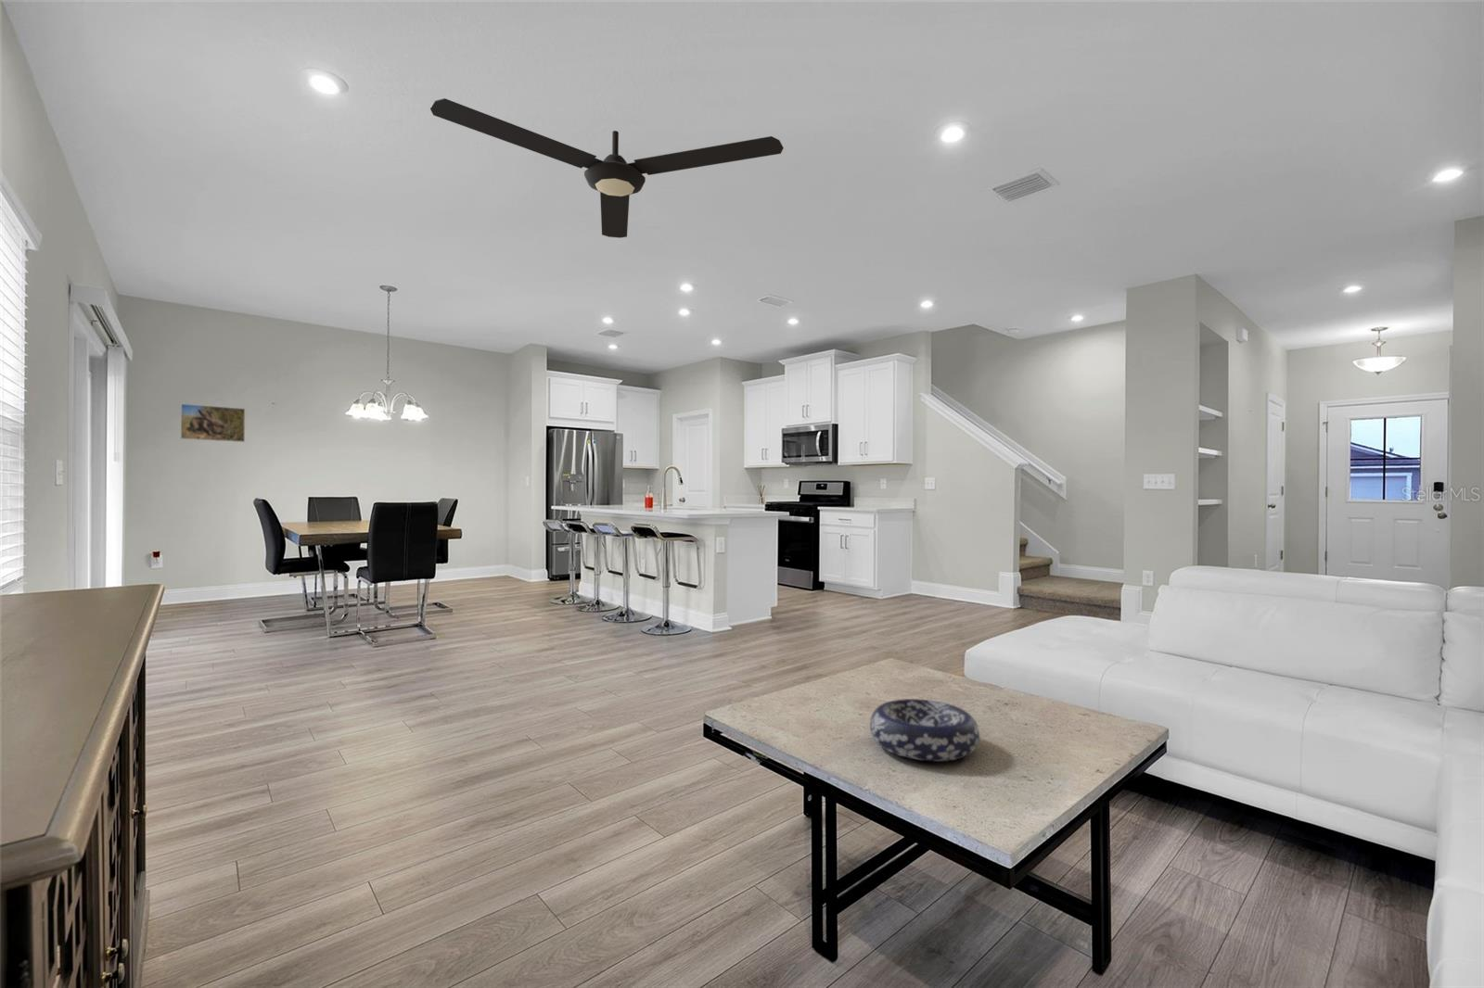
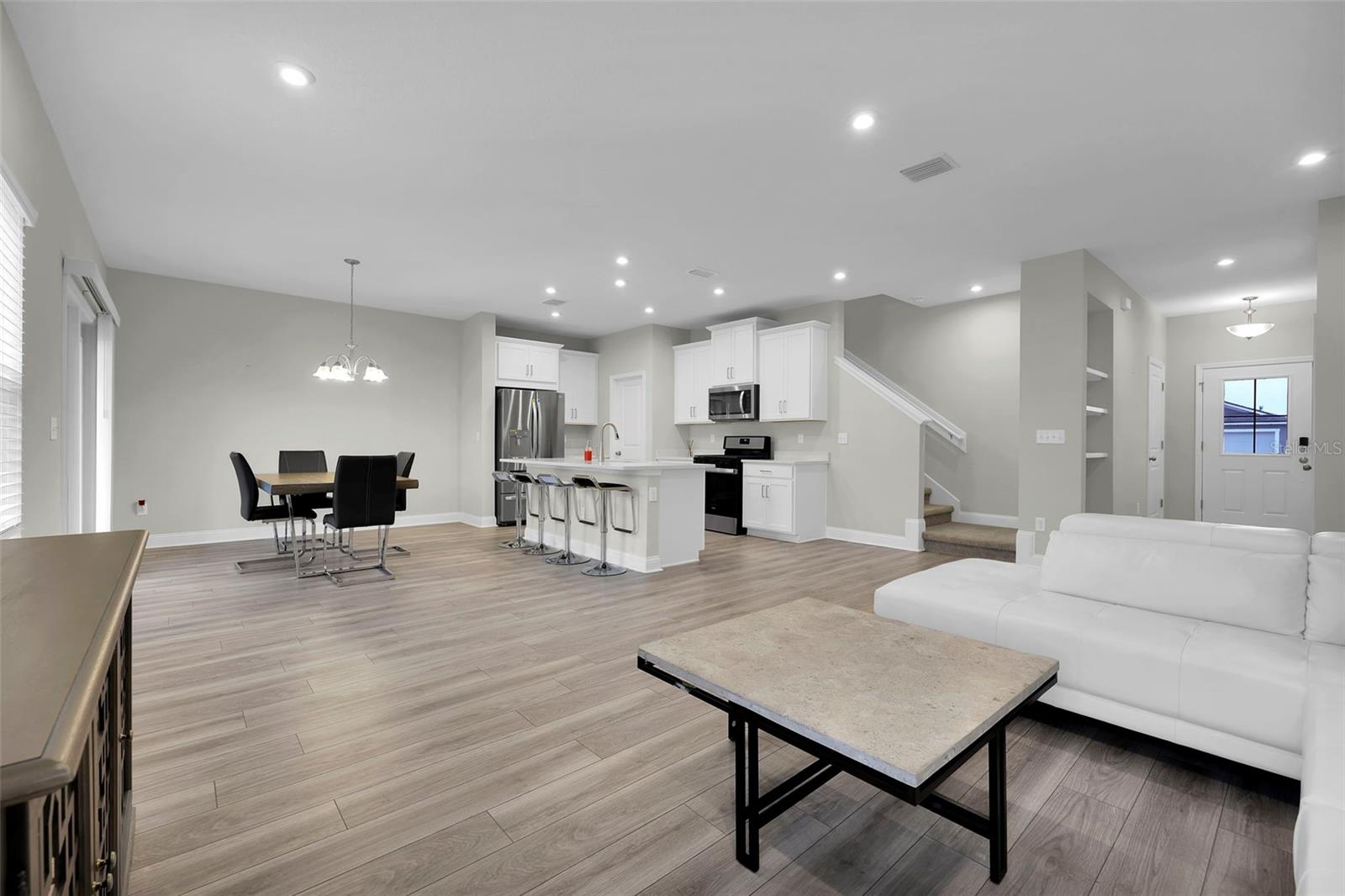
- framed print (213, 422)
- ceiling fan (615, 178)
- decorative bowl (922, 729)
